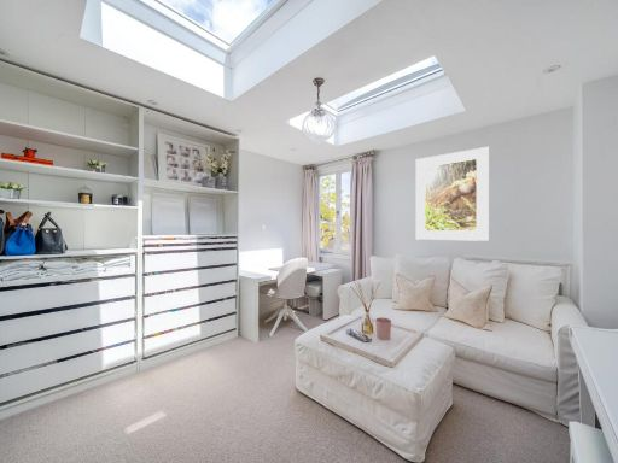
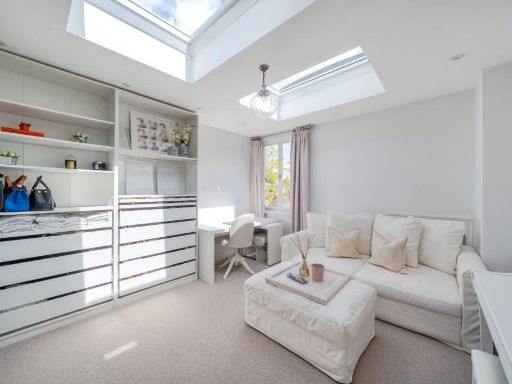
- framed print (449, 197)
